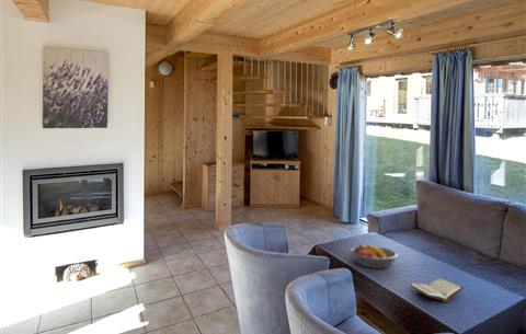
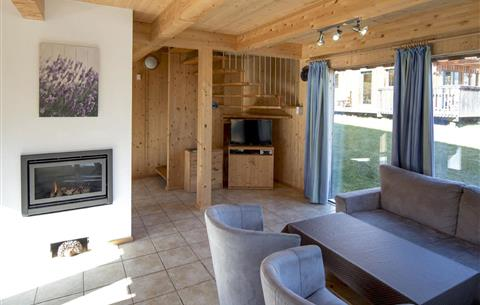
- book (435, 289)
- fruit bowl (373, 256)
